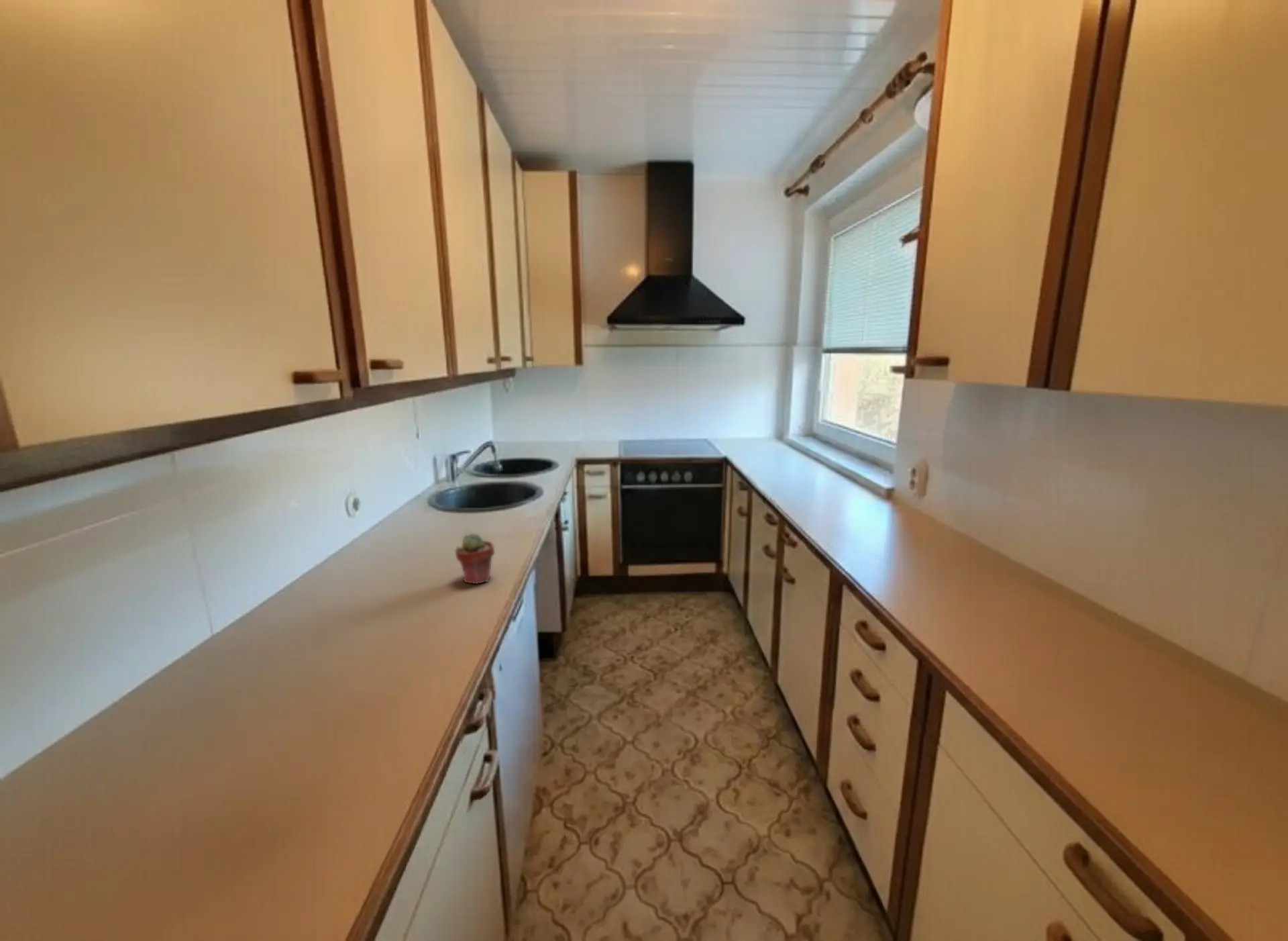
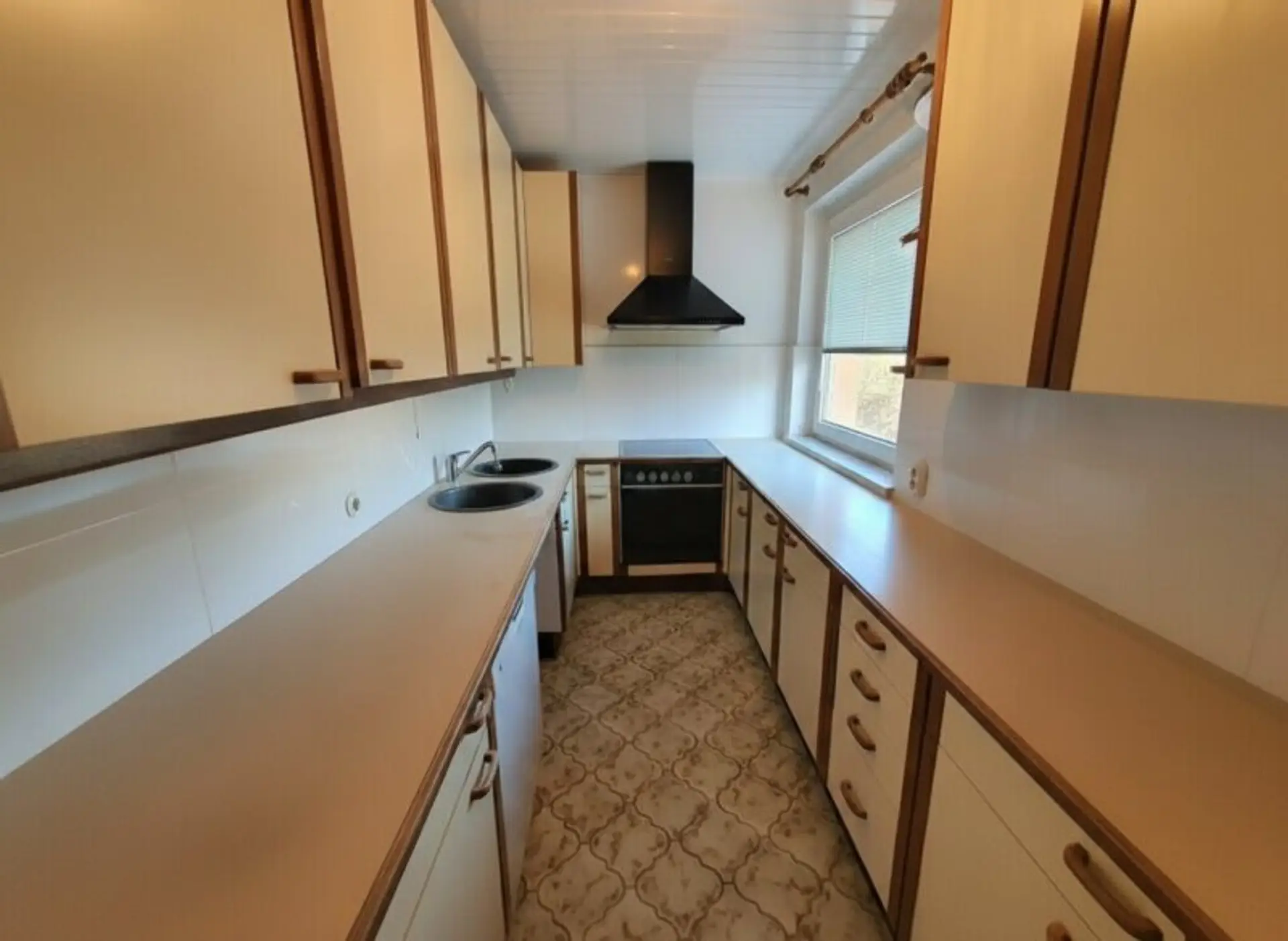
- potted succulent (475, 556)
